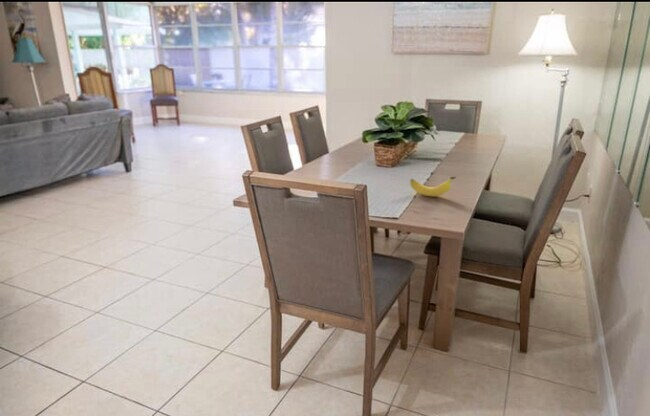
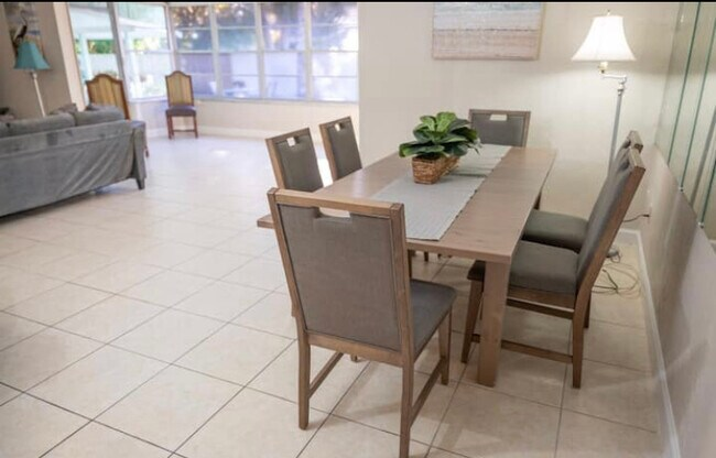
- banana (432, 188)
